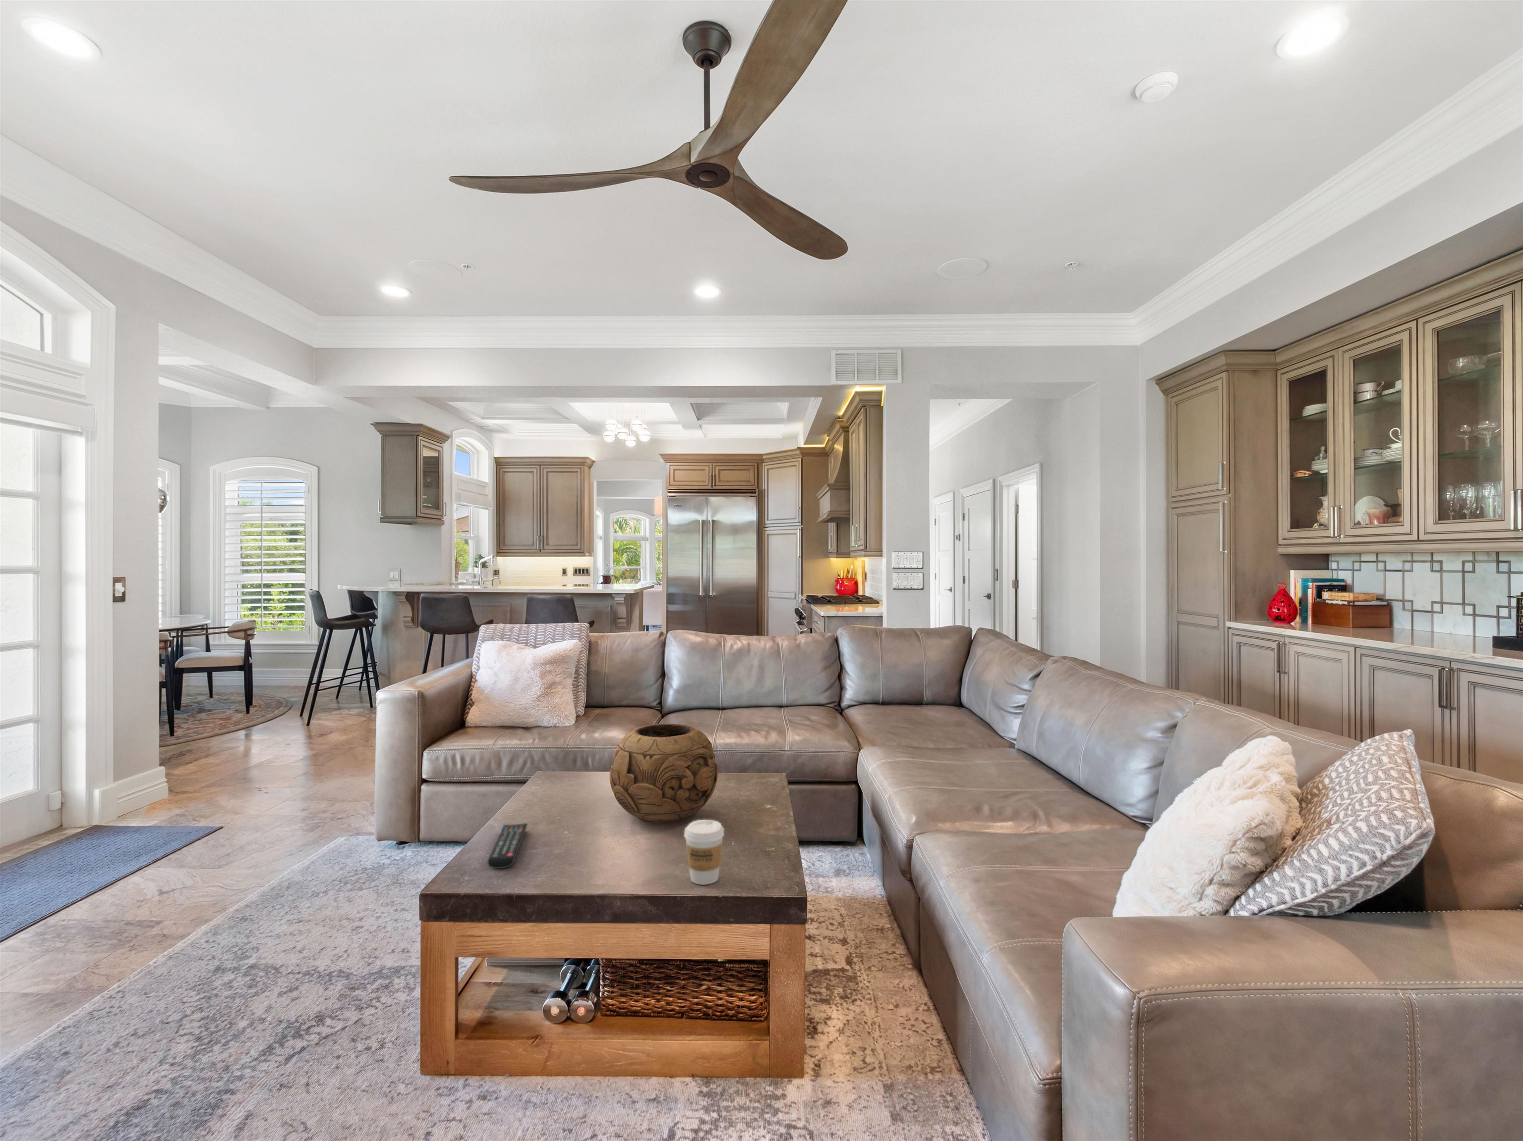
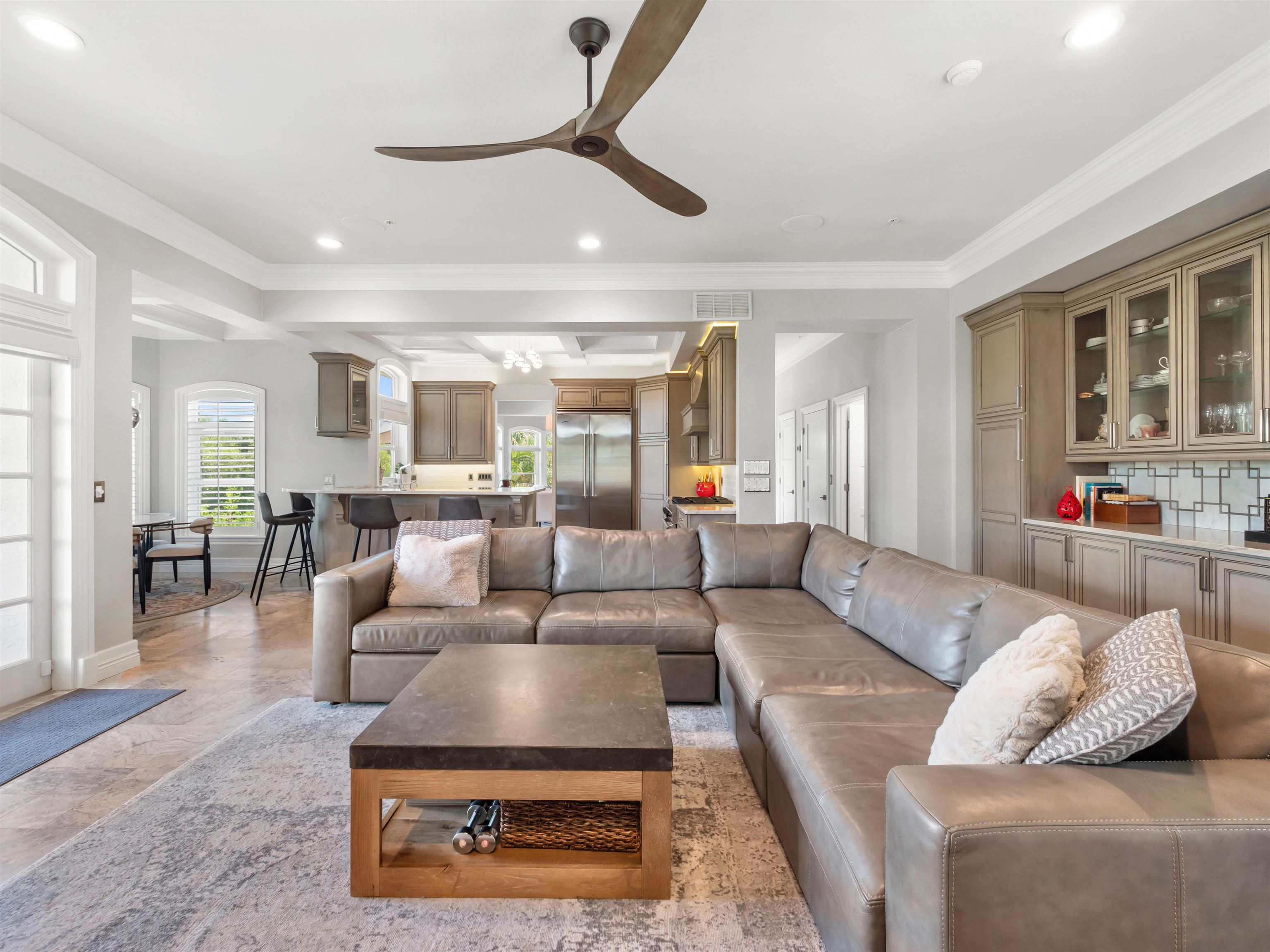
- decorative bowl (664, 772)
- coffee cup (704, 851)
- remote control (508, 844)
